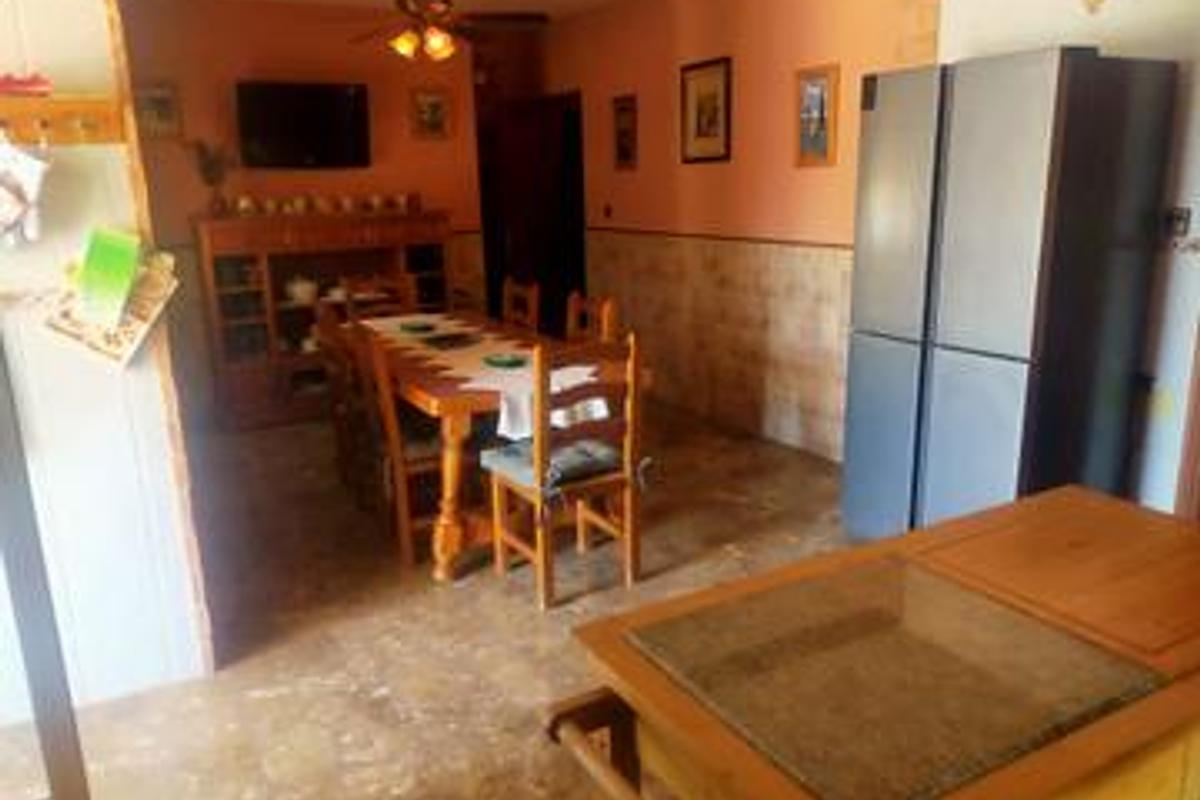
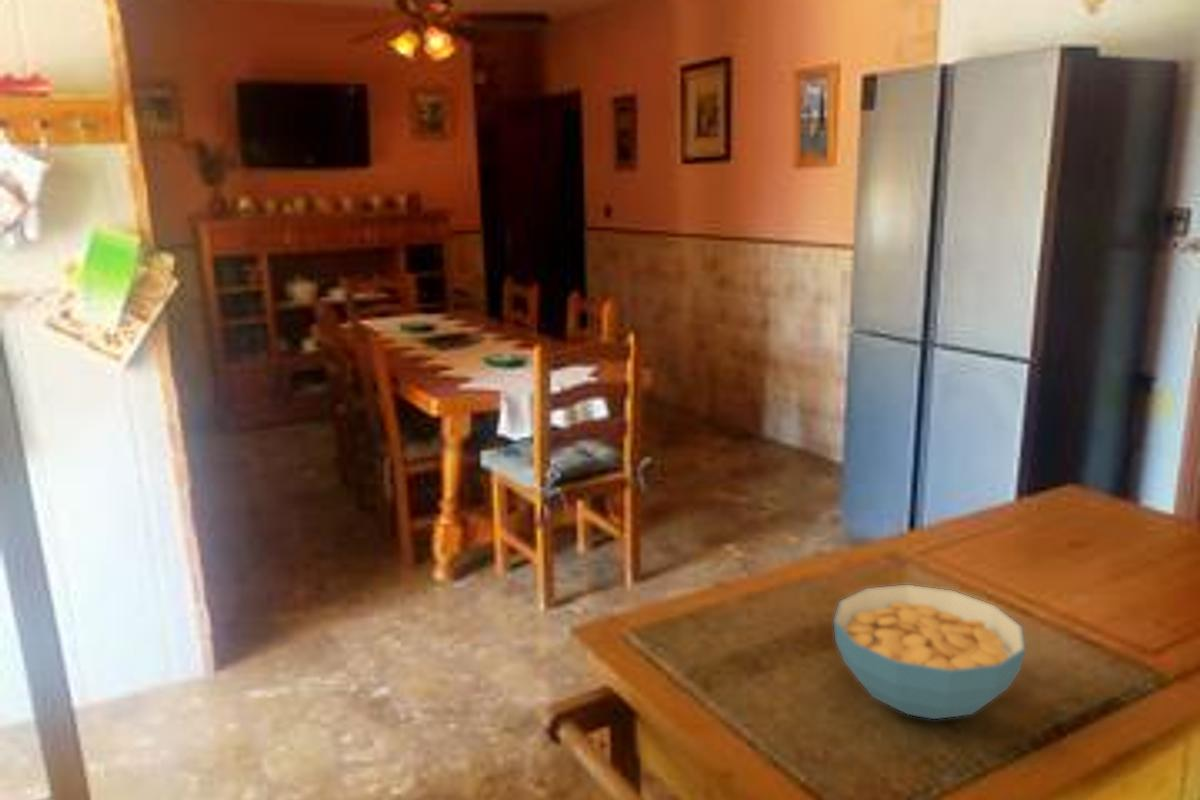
+ cereal bowl (924, 663)
